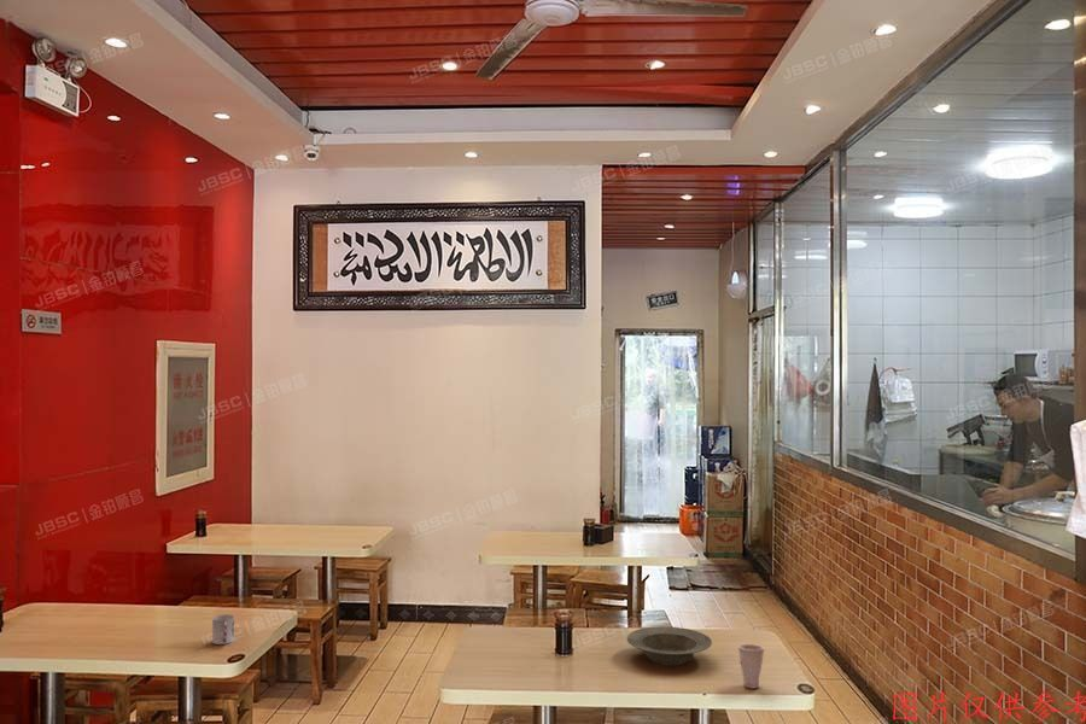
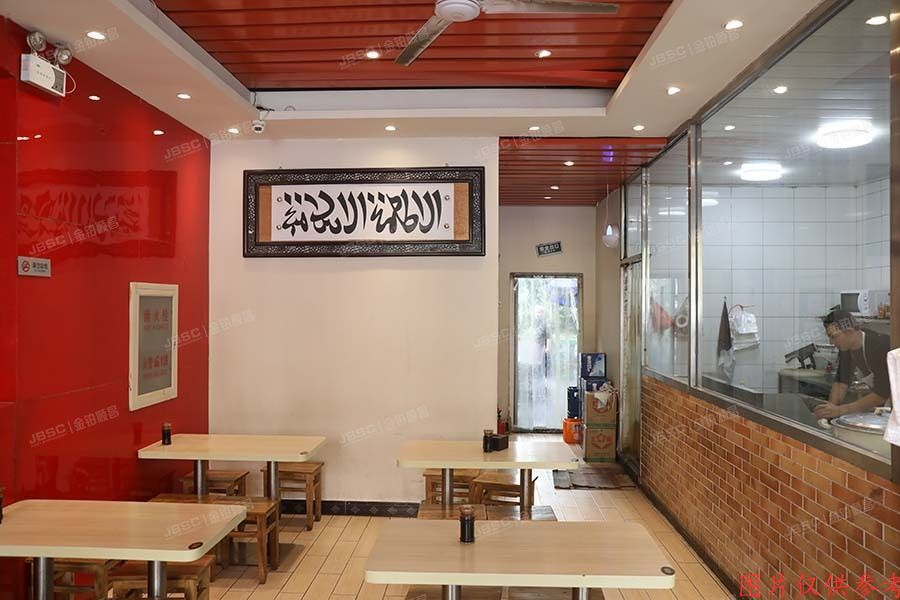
- cup (223, 630)
- cup (751, 665)
- bowl (668, 648)
